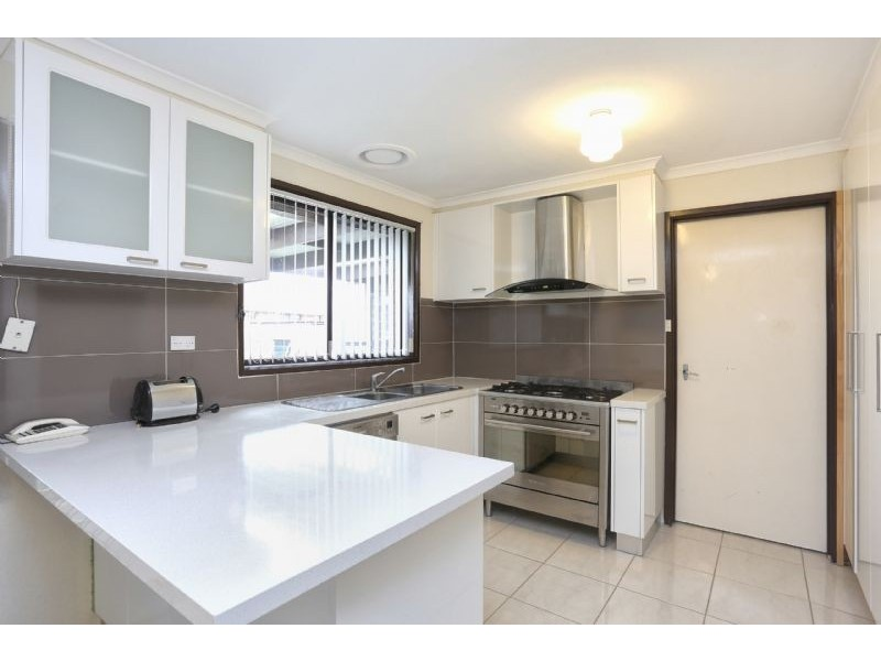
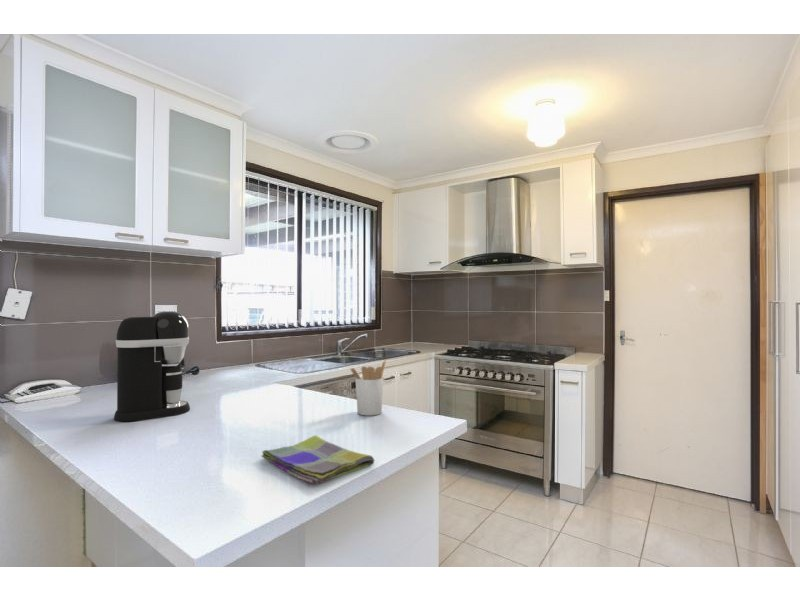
+ dish towel (317, 456)
+ utensil holder (370, 387)
+ coffee maker (153, 362)
